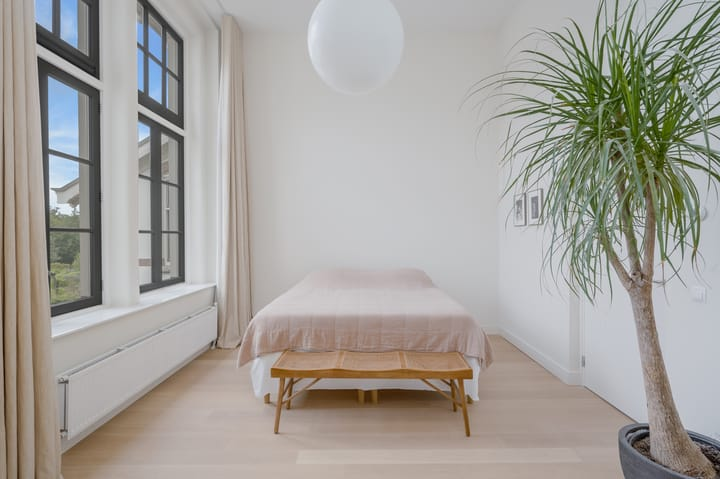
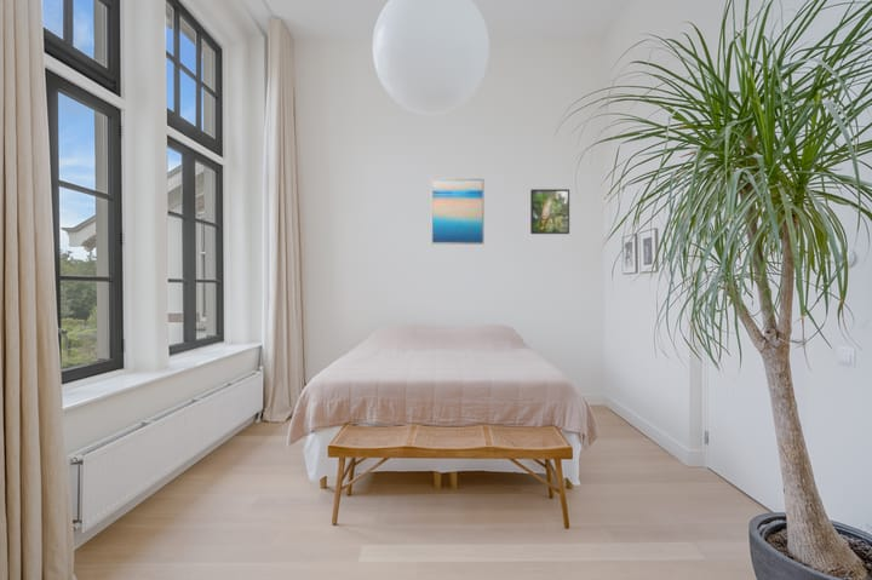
+ wall art (457, 211)
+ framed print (550, 211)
